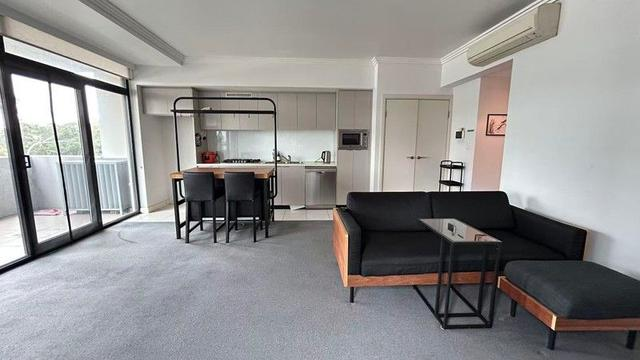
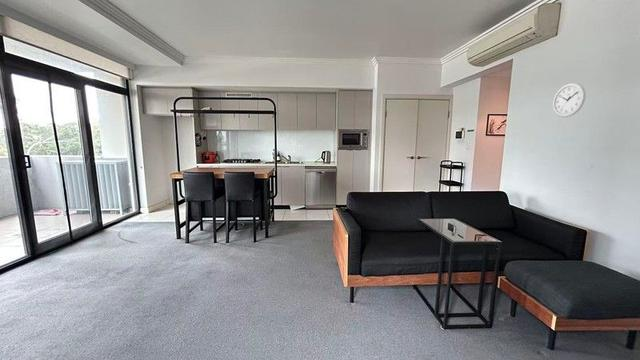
+ wall clock (567, 100)
